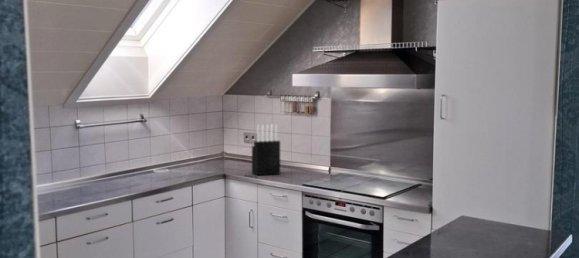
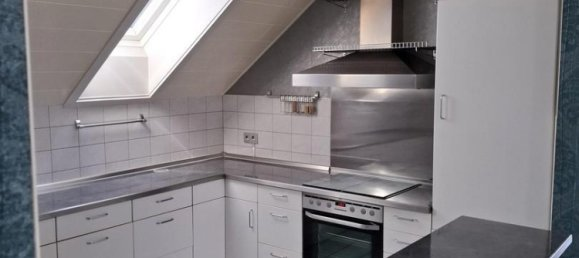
- knife block (265, 148)
